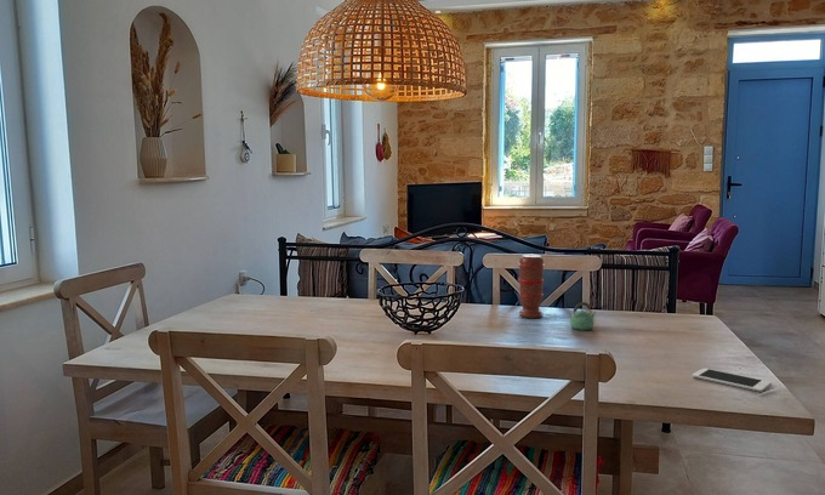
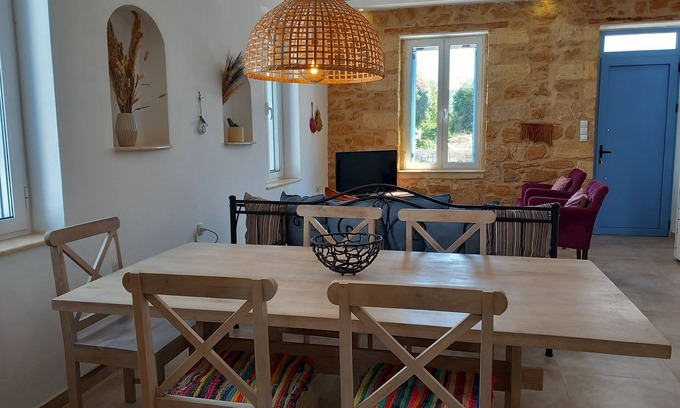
- spice grinder (530, 285)
- teapot (581, 315)
- cell phone (730, 379)
